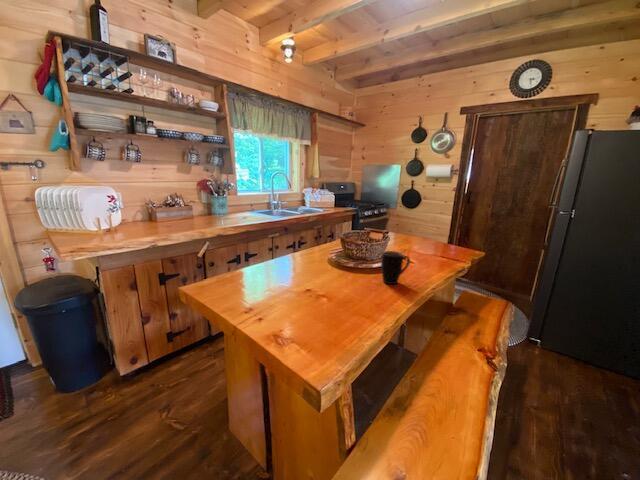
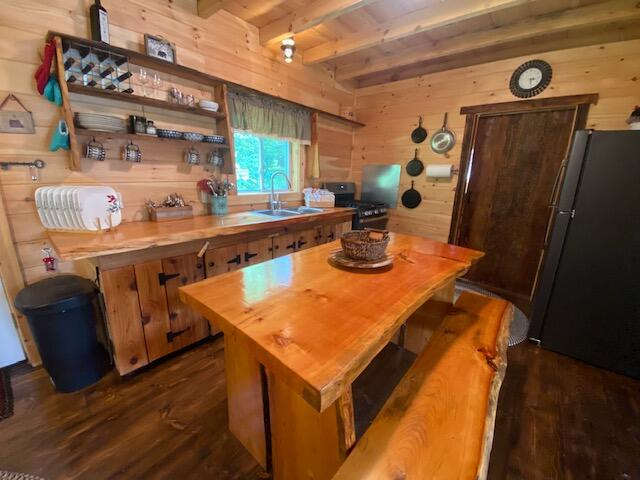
- mug (395, 267)
